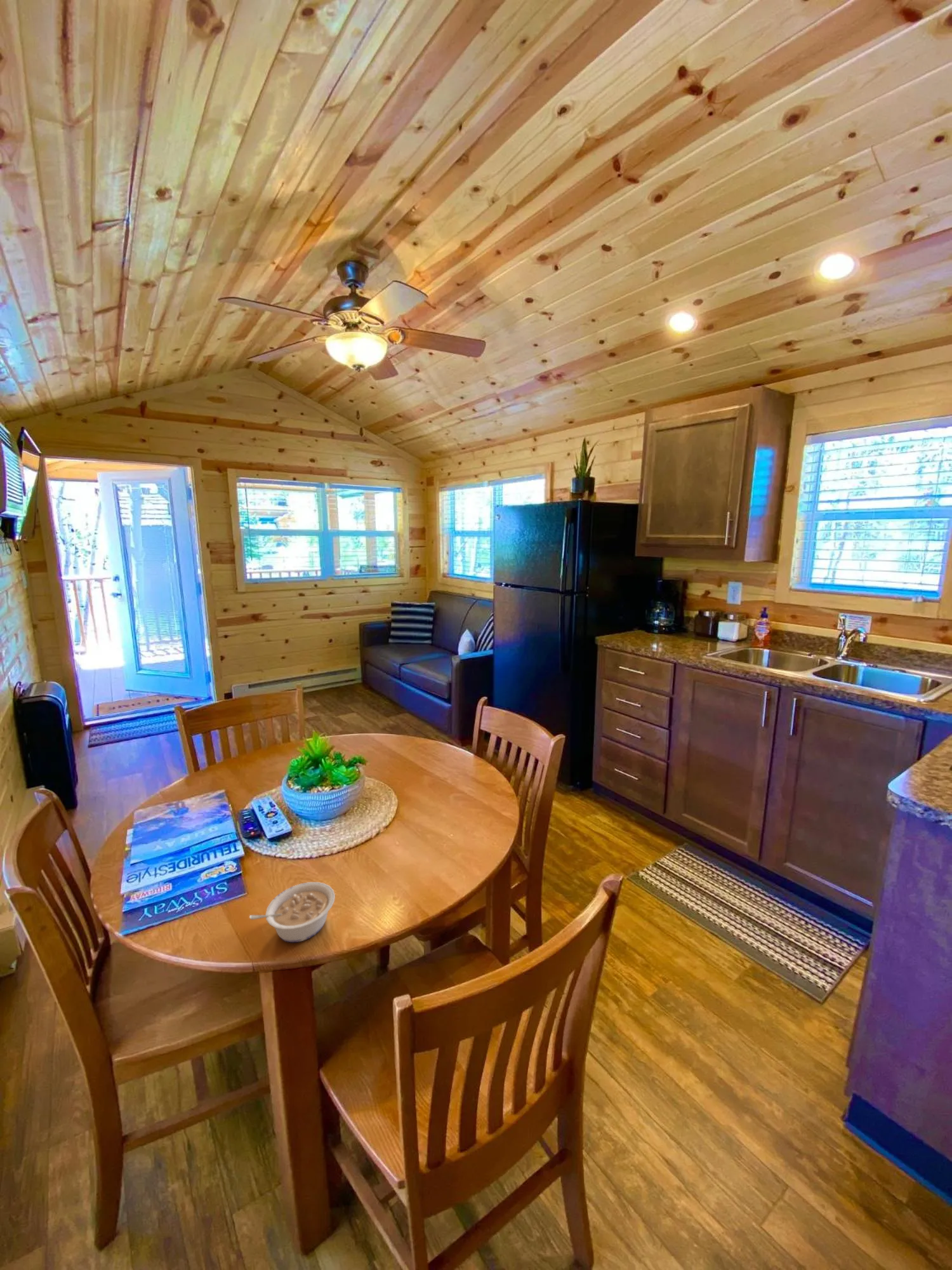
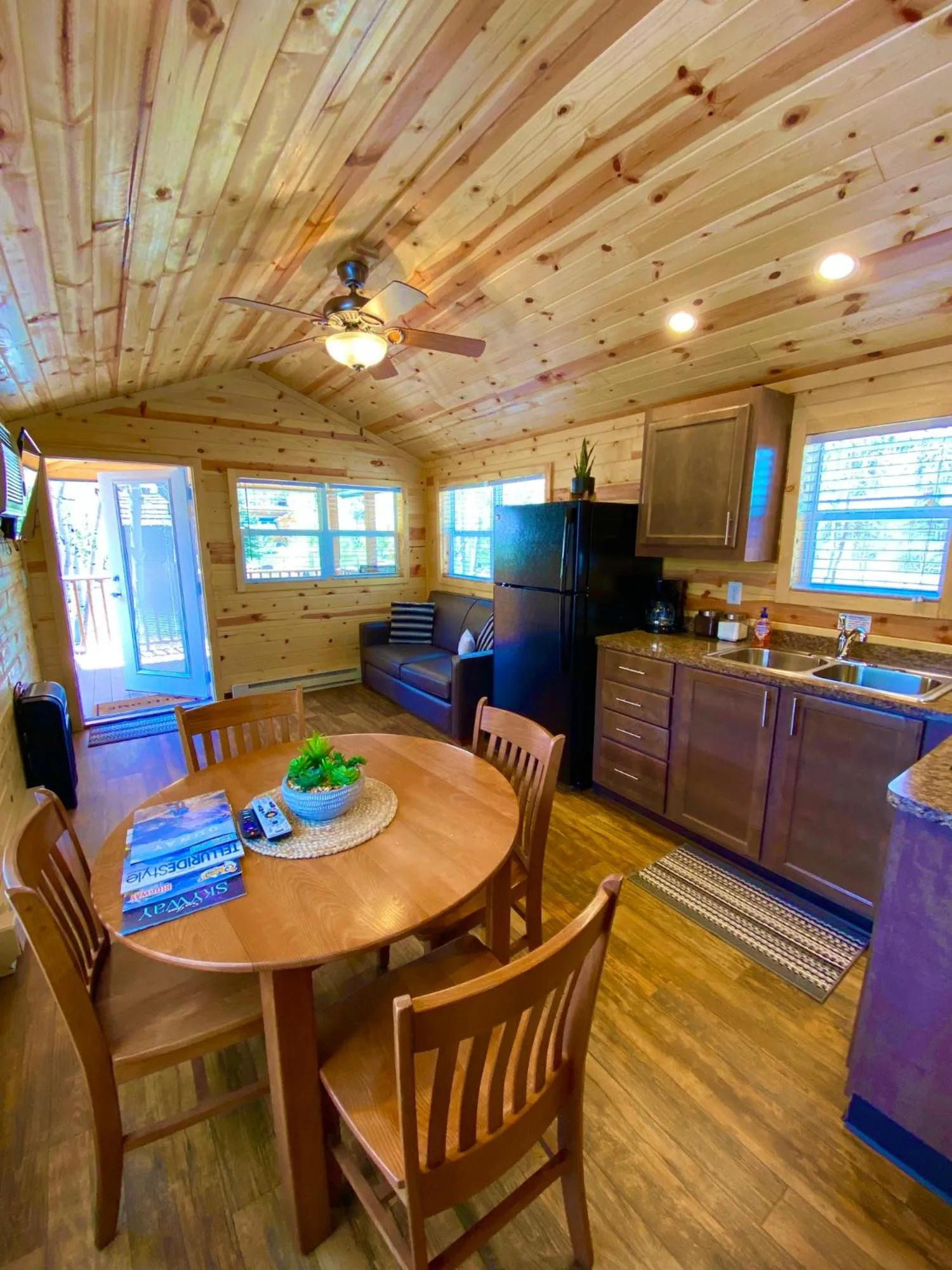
- legume (300, 914)
